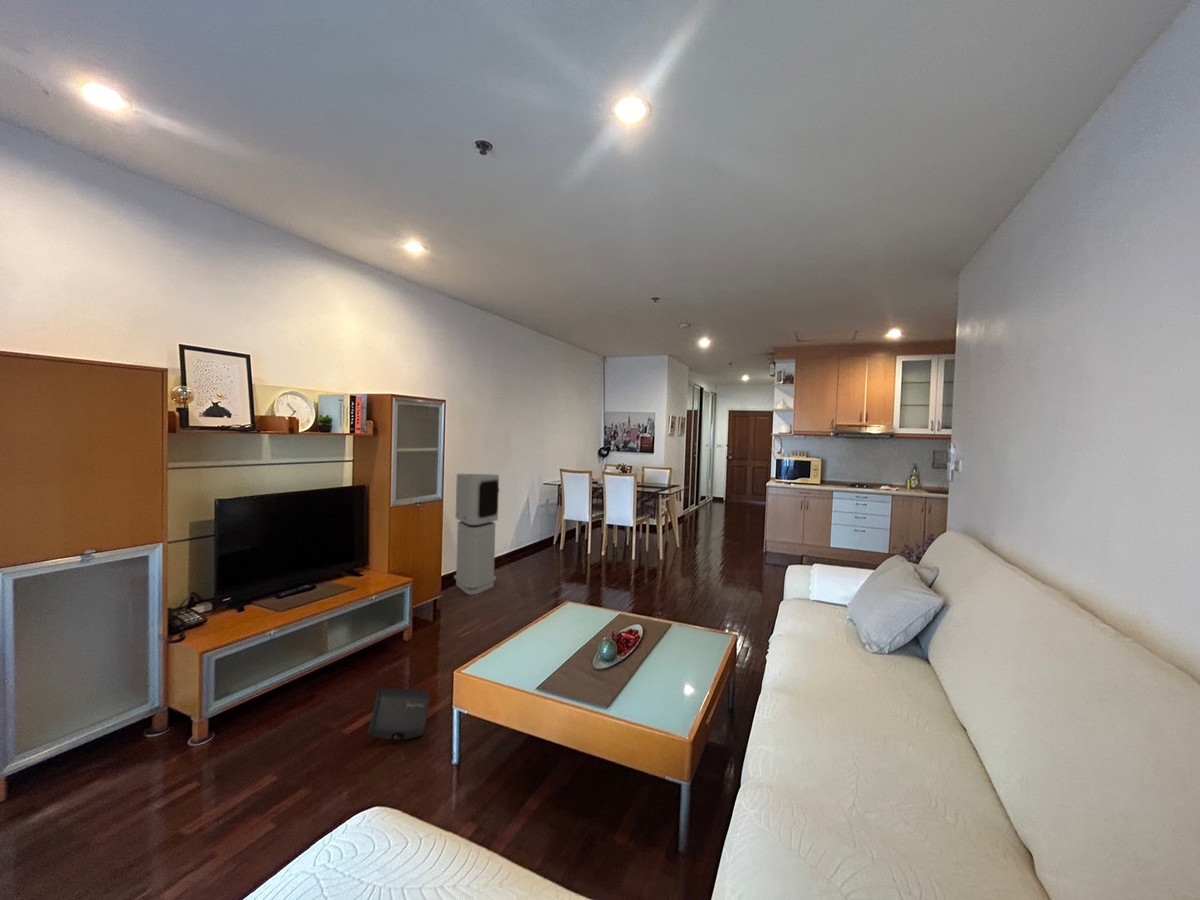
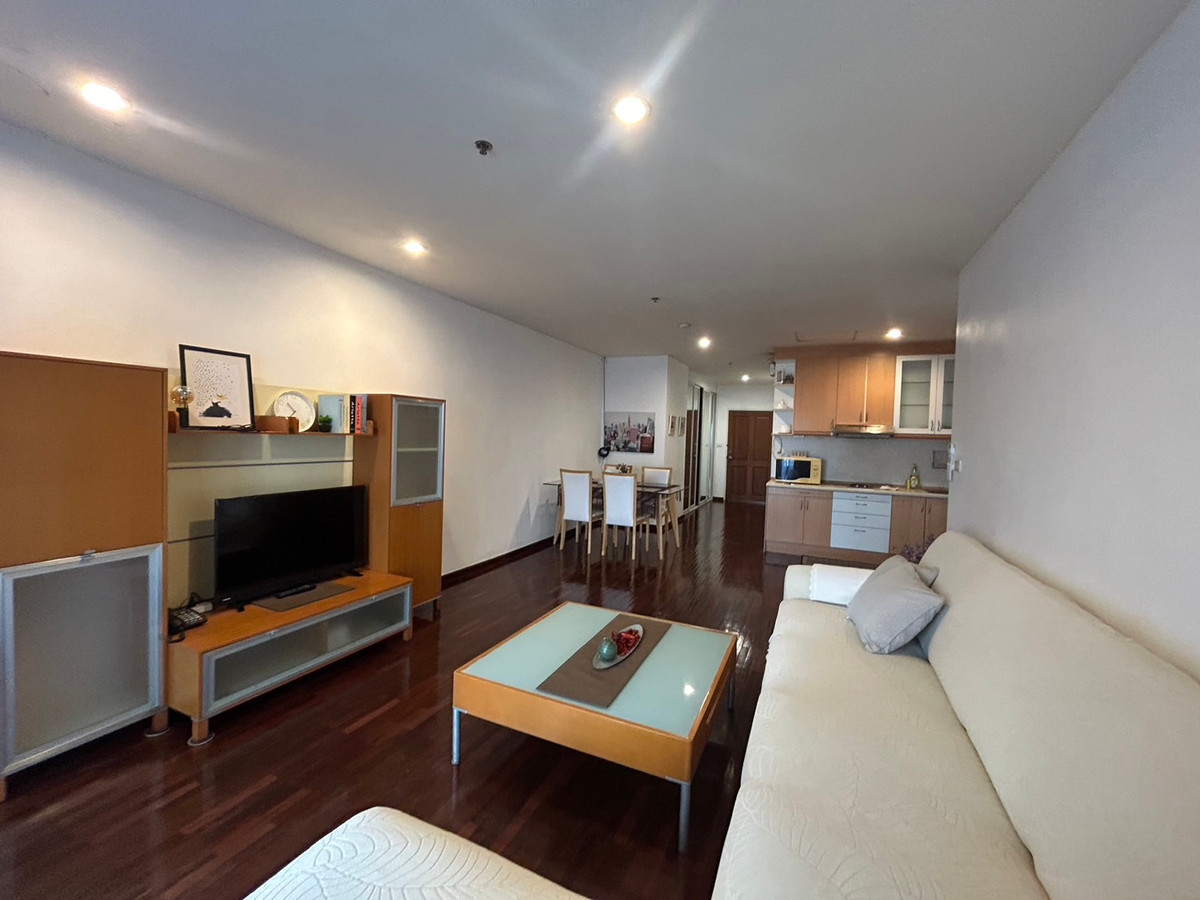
- air purifier (472, 531)
- bag (401, 712)
